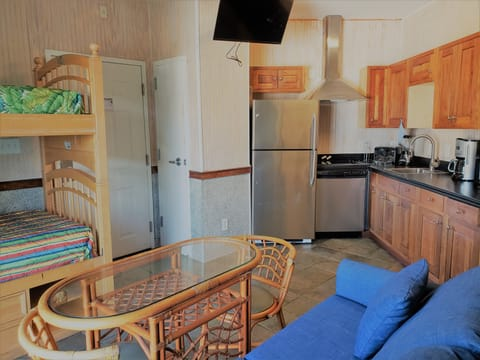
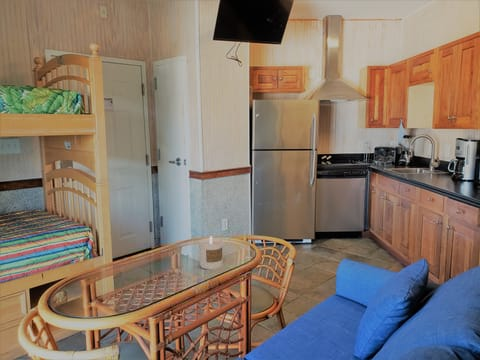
+ candle (211, 251)
